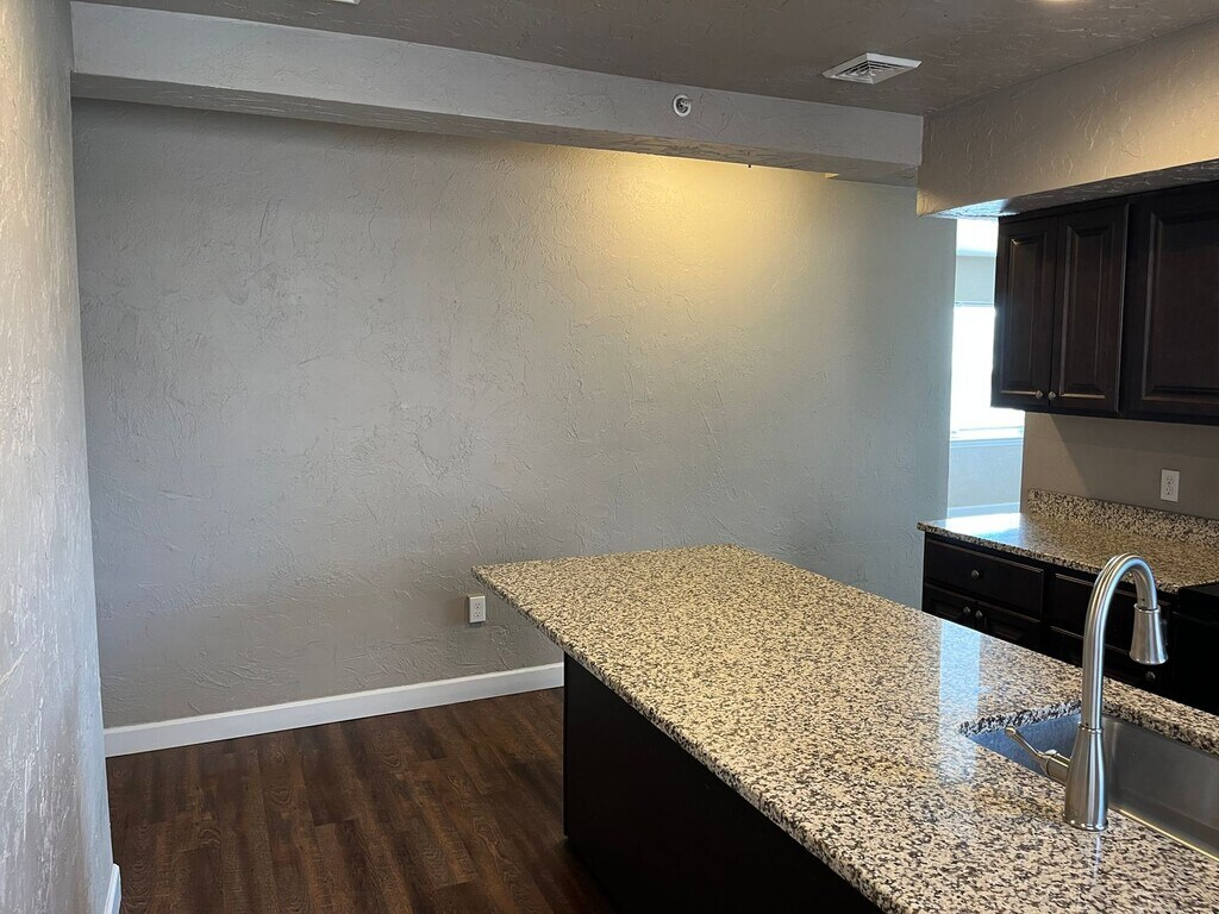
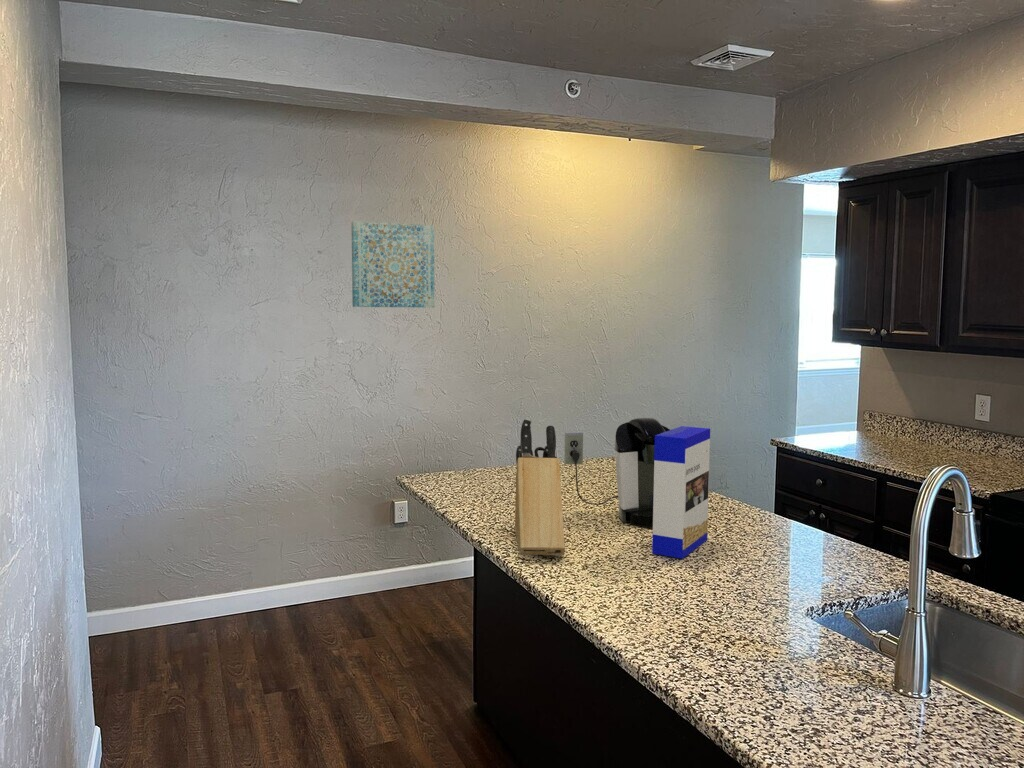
+ knife block (538, 482)
+ cereal box (682, 489)
+ coffee maker (628, 469)
+ wall art (393, 265)
